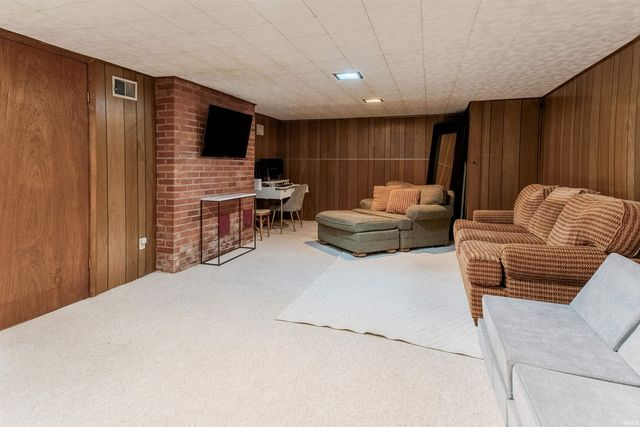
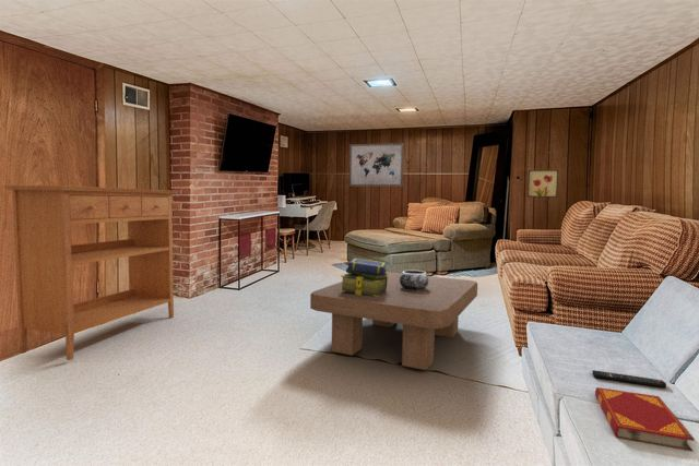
+ wall art (376, 165)
+ decorative bowl (414, 279)
+ console table (107, 259)
+ coffee table (400, 313)
+ stack of books (366, 275)
+ remote control (628, 379)
+ wall art (542, 183)
+ hardback book (638, 416)
